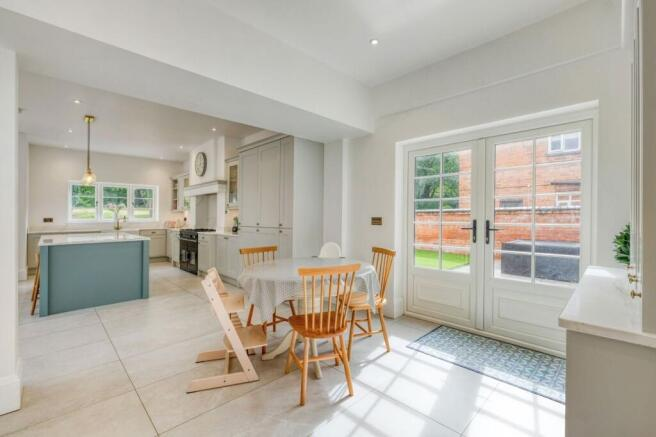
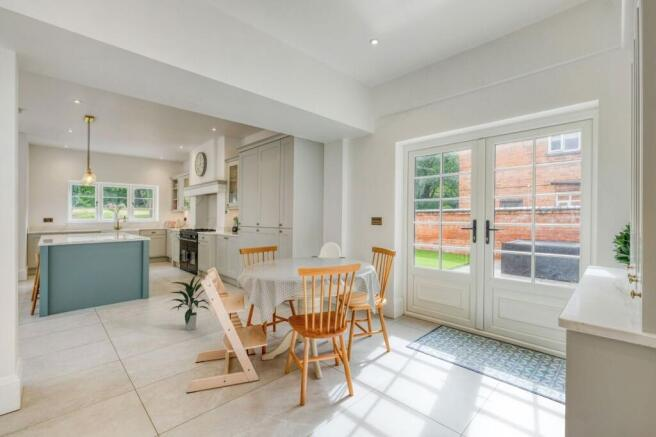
+ indoor plant (190, 302)
